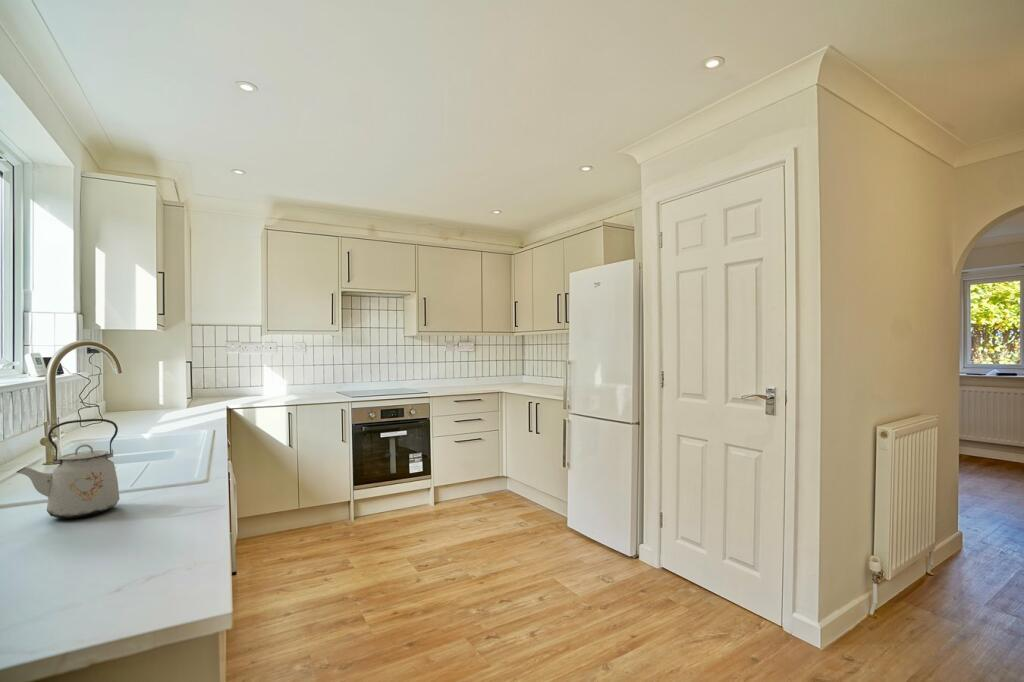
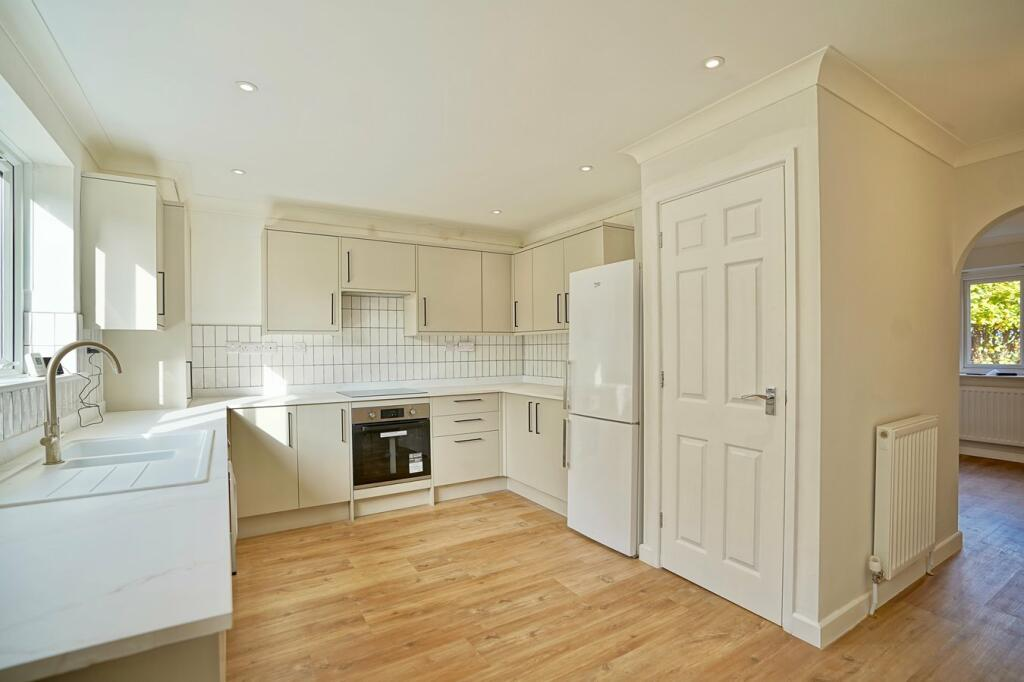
- kettle (70, 467)
